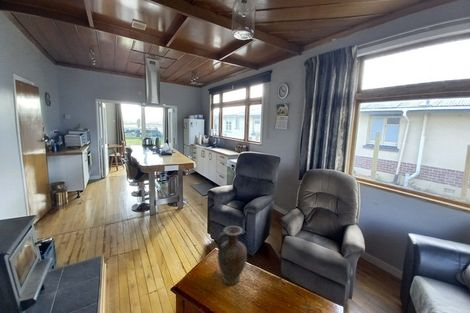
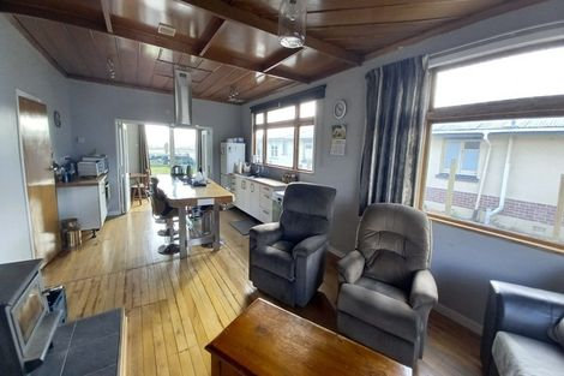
- vase (232, 254)
